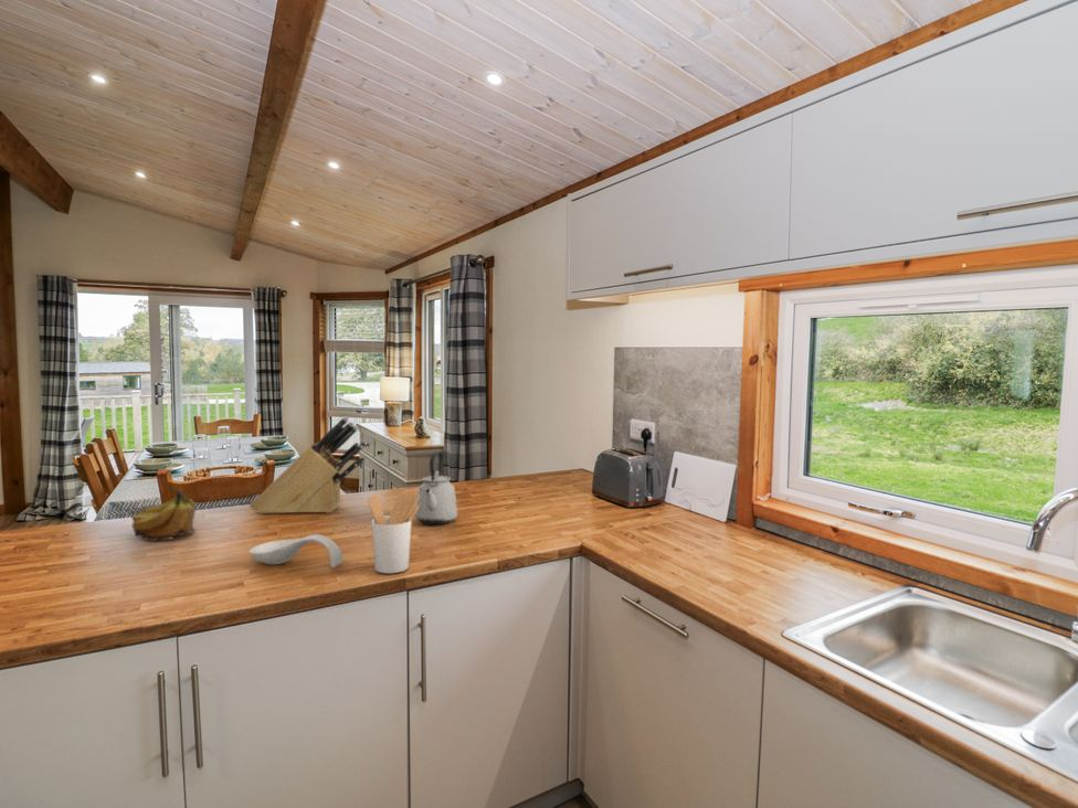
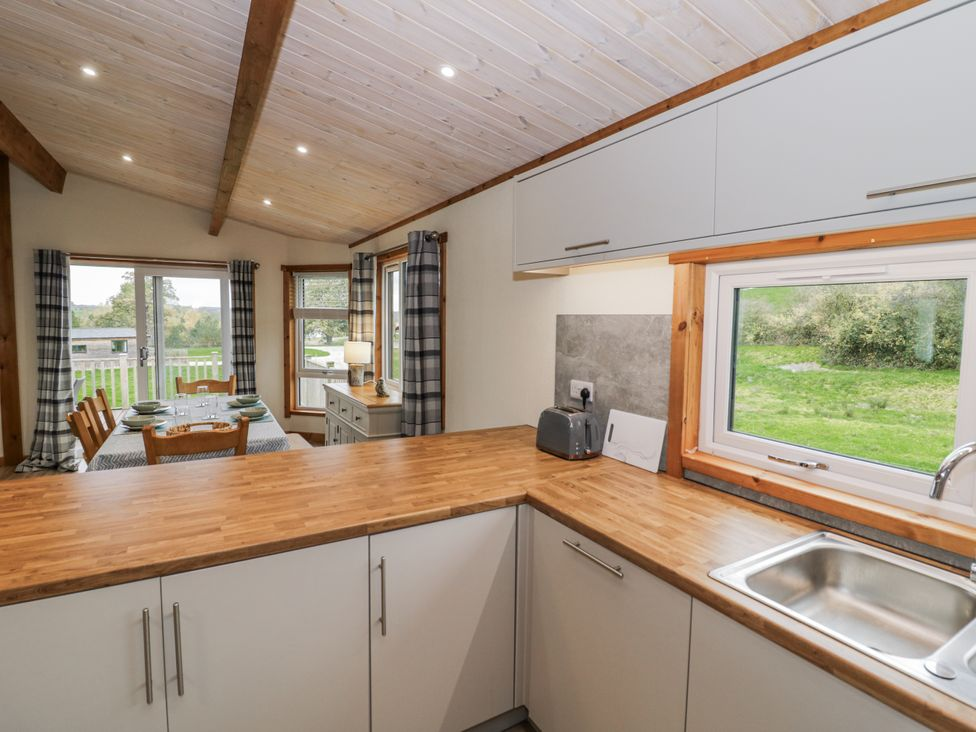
- fruit (161, 511)
- spoon rest (296, 549)
- utensil holder (397, 529)
- kettle (434, 488)
- knife block (310, 464)
